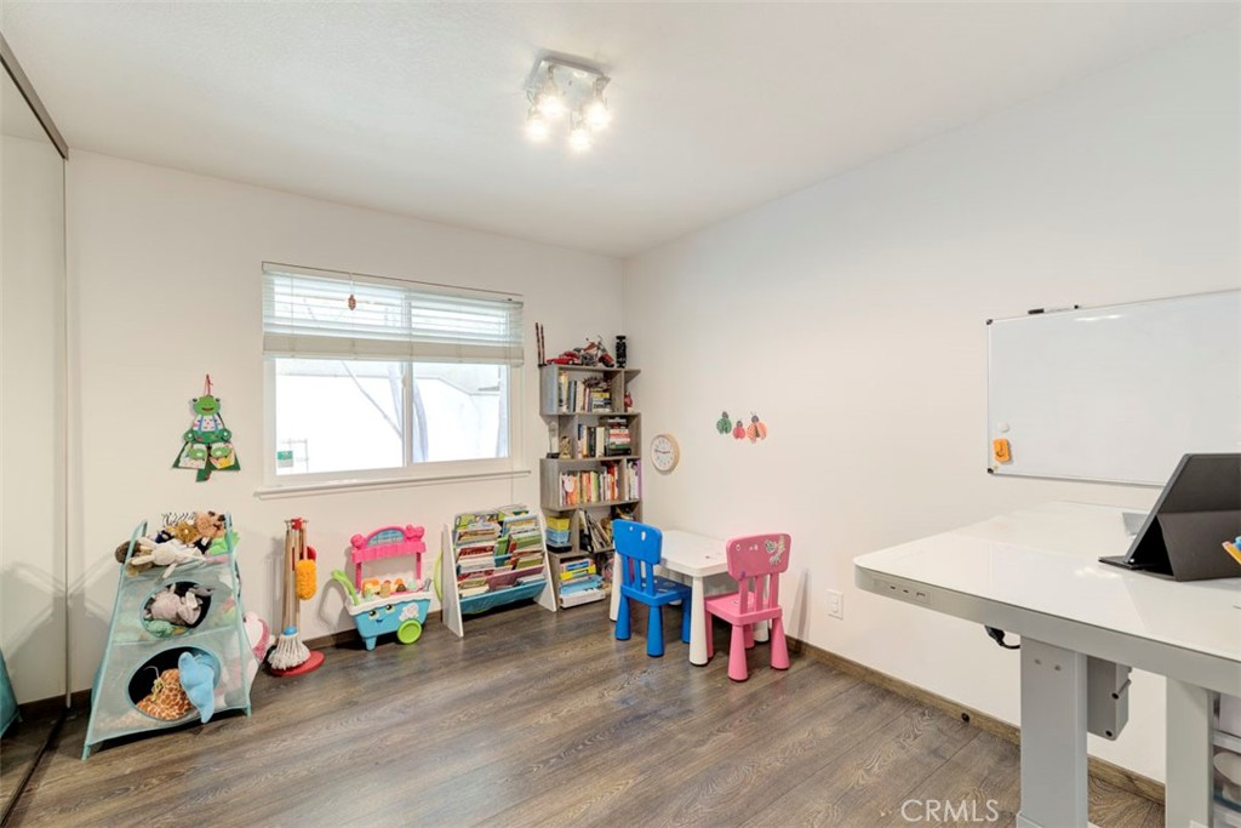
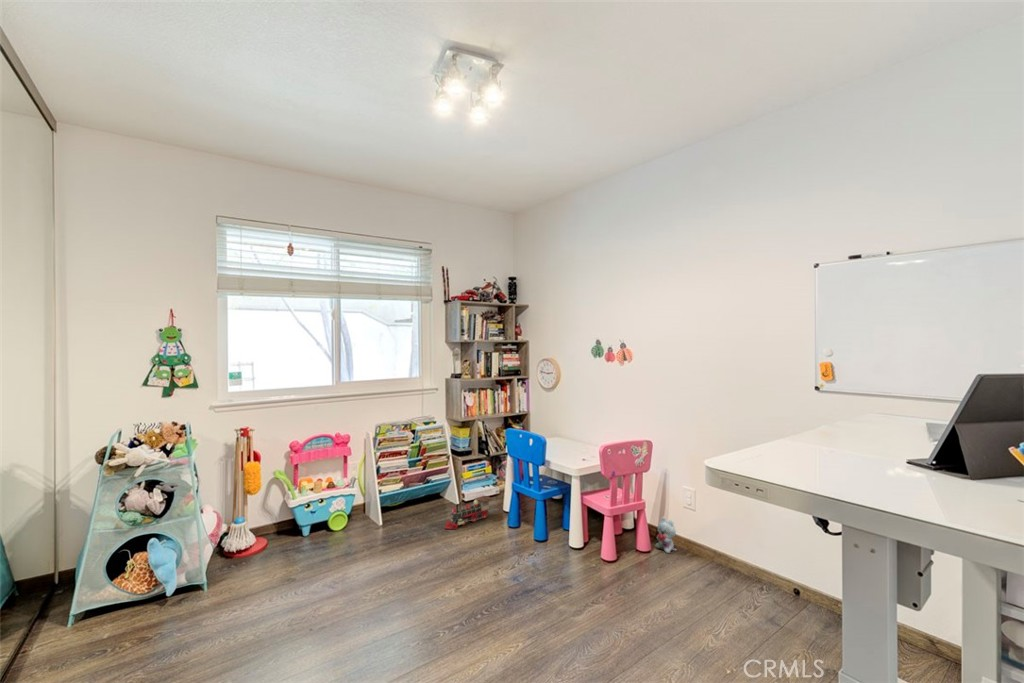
+ toy train (467, 511)
+ plush toy (666, 533)
